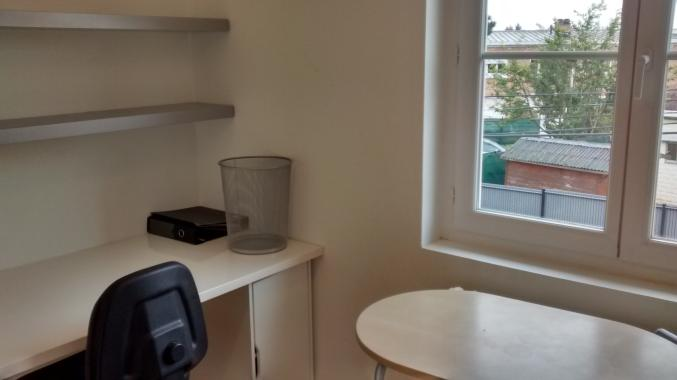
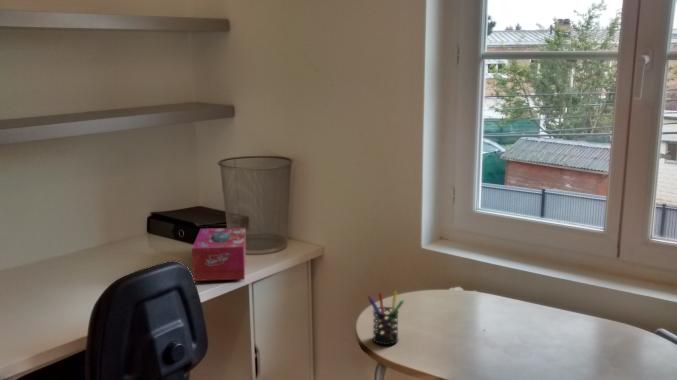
+ pen holder (387, 315)
+ tissue box (221, 252)
